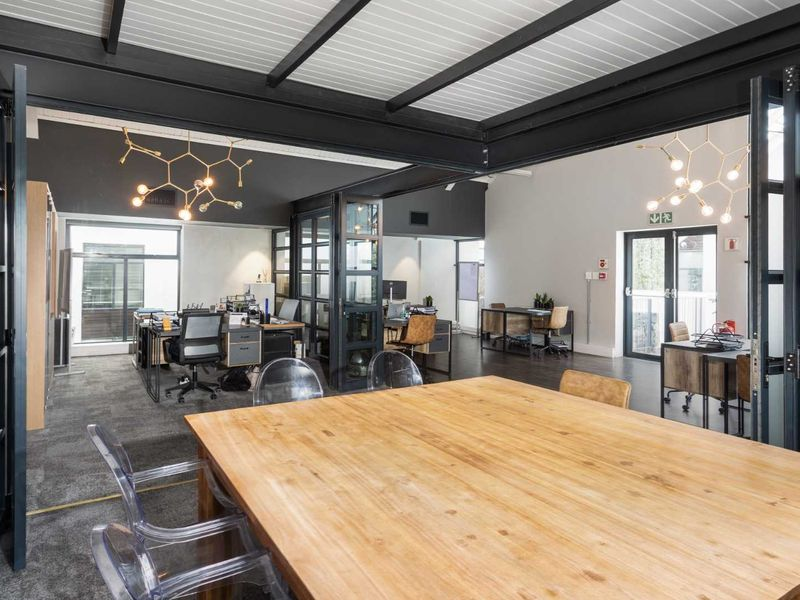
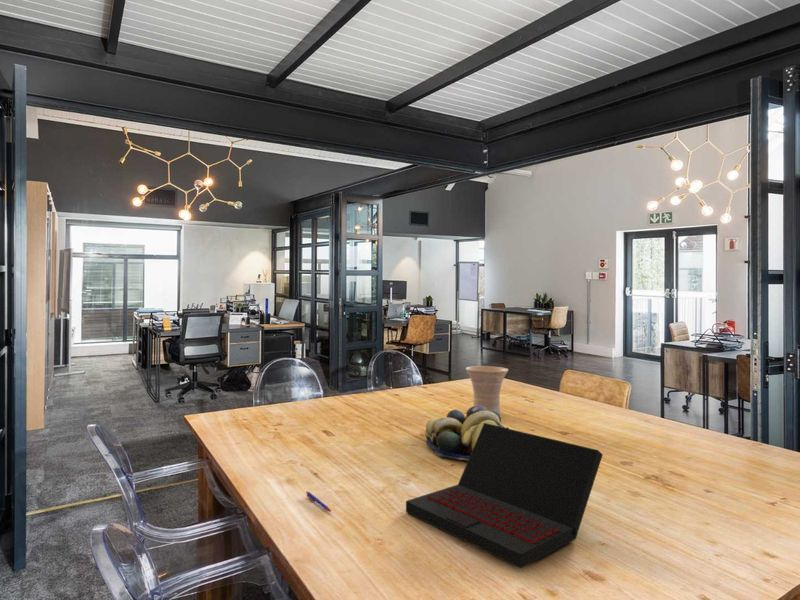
+ laptop (501, 481)
+ vase (486, 390)
+ pen (318, 501)
+ fruit bowl (475, 427)
